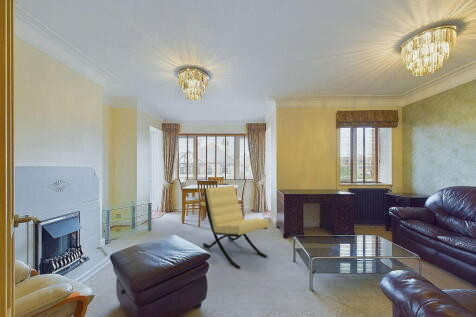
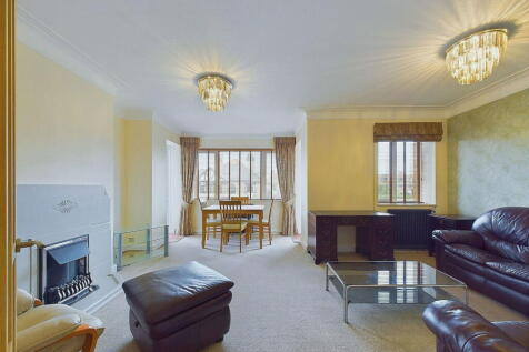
- lounge chair (233, 220)
